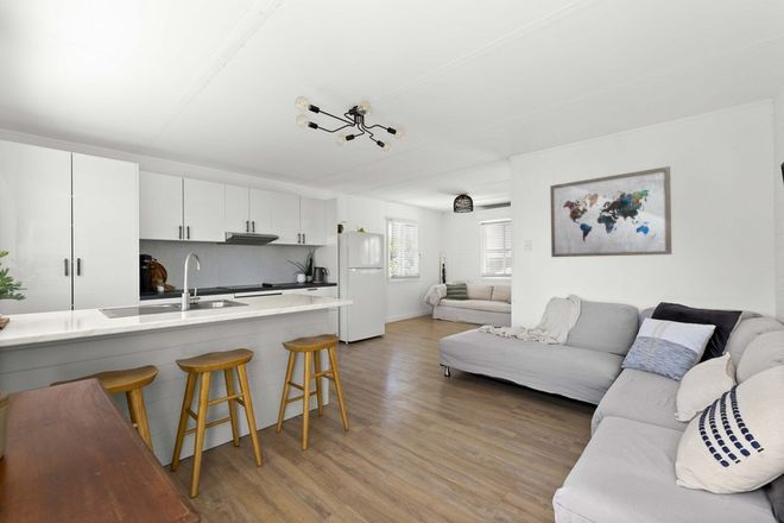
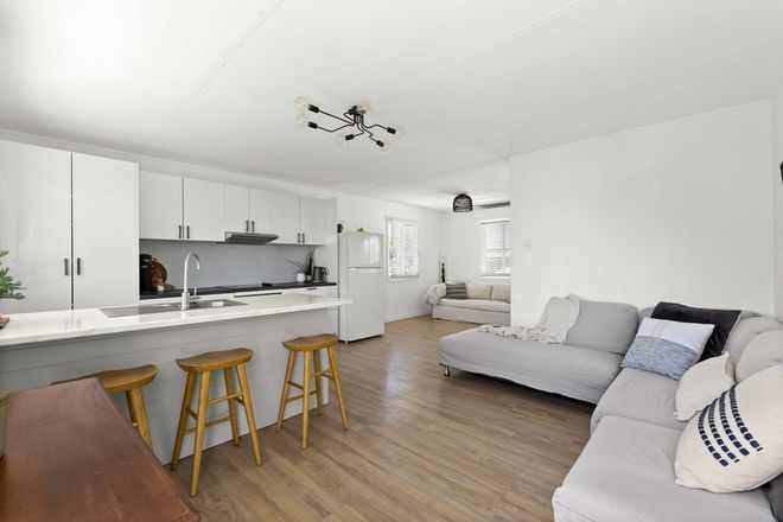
- wall art (605, 216)
